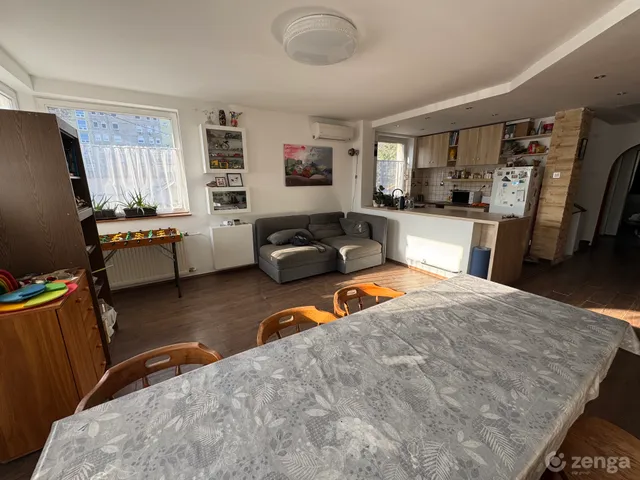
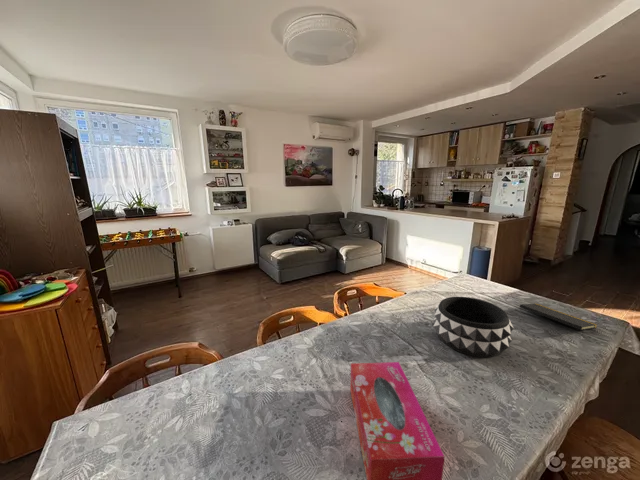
+ decorative bowl (470, 324)
+ tissue box (387, 416)
+ notepad (556, 315)
